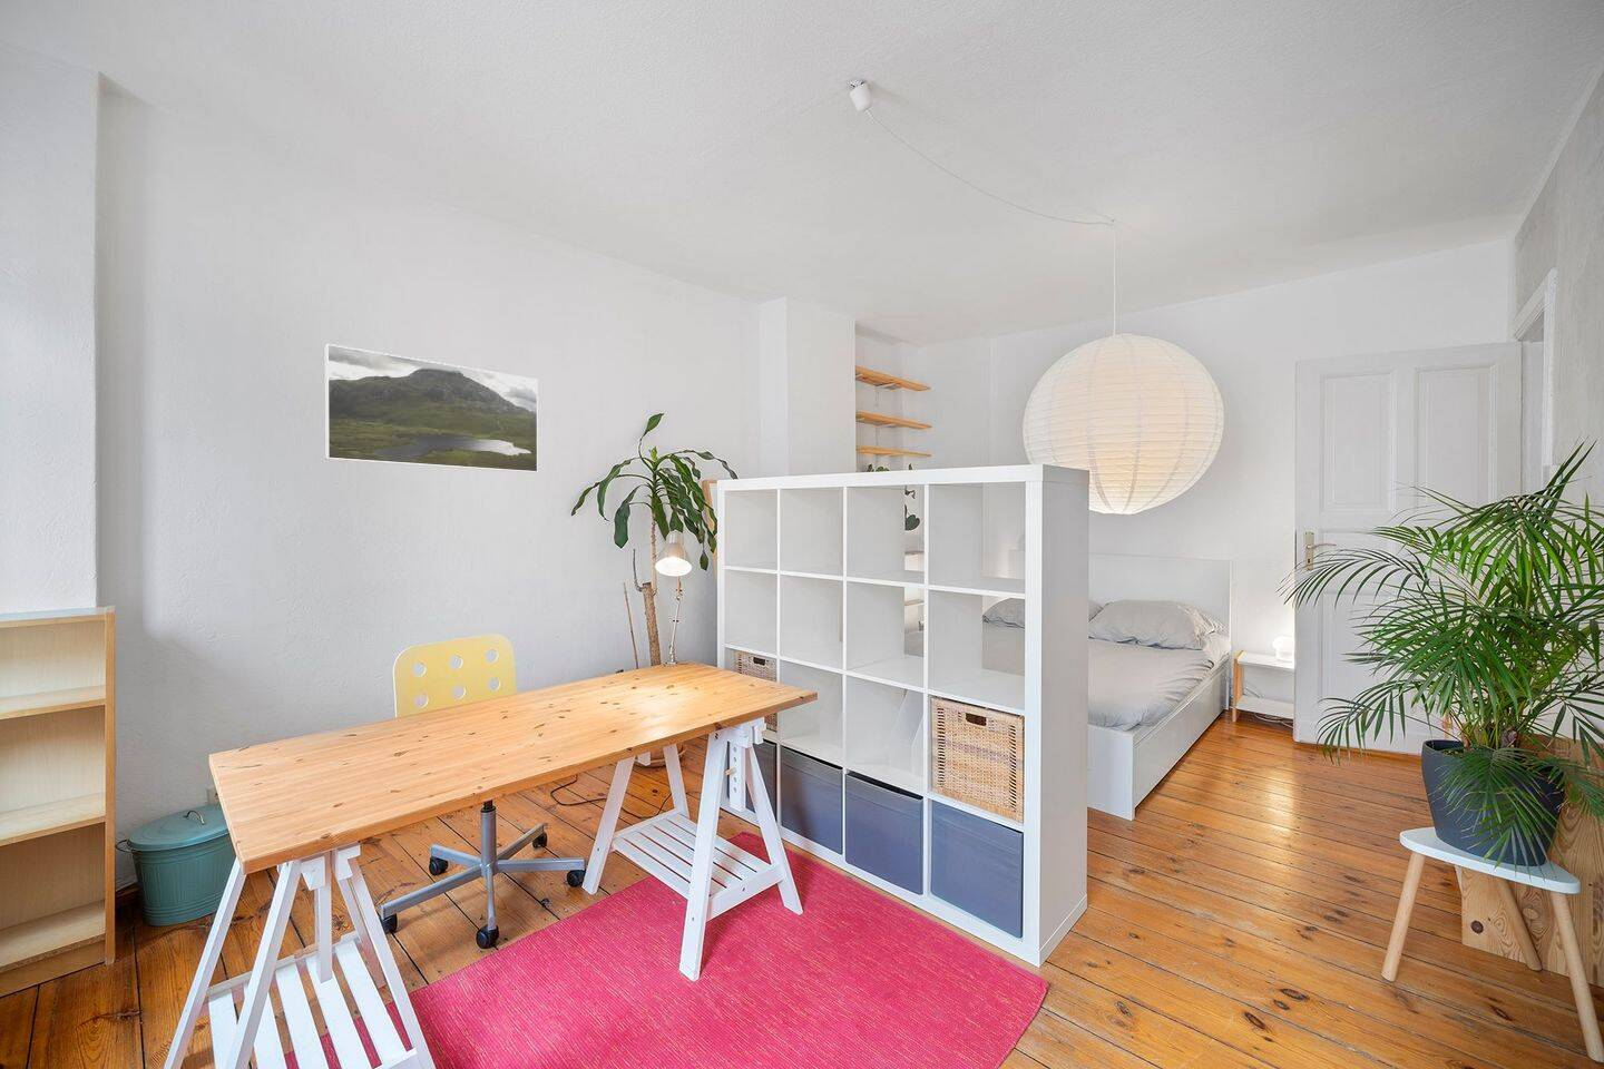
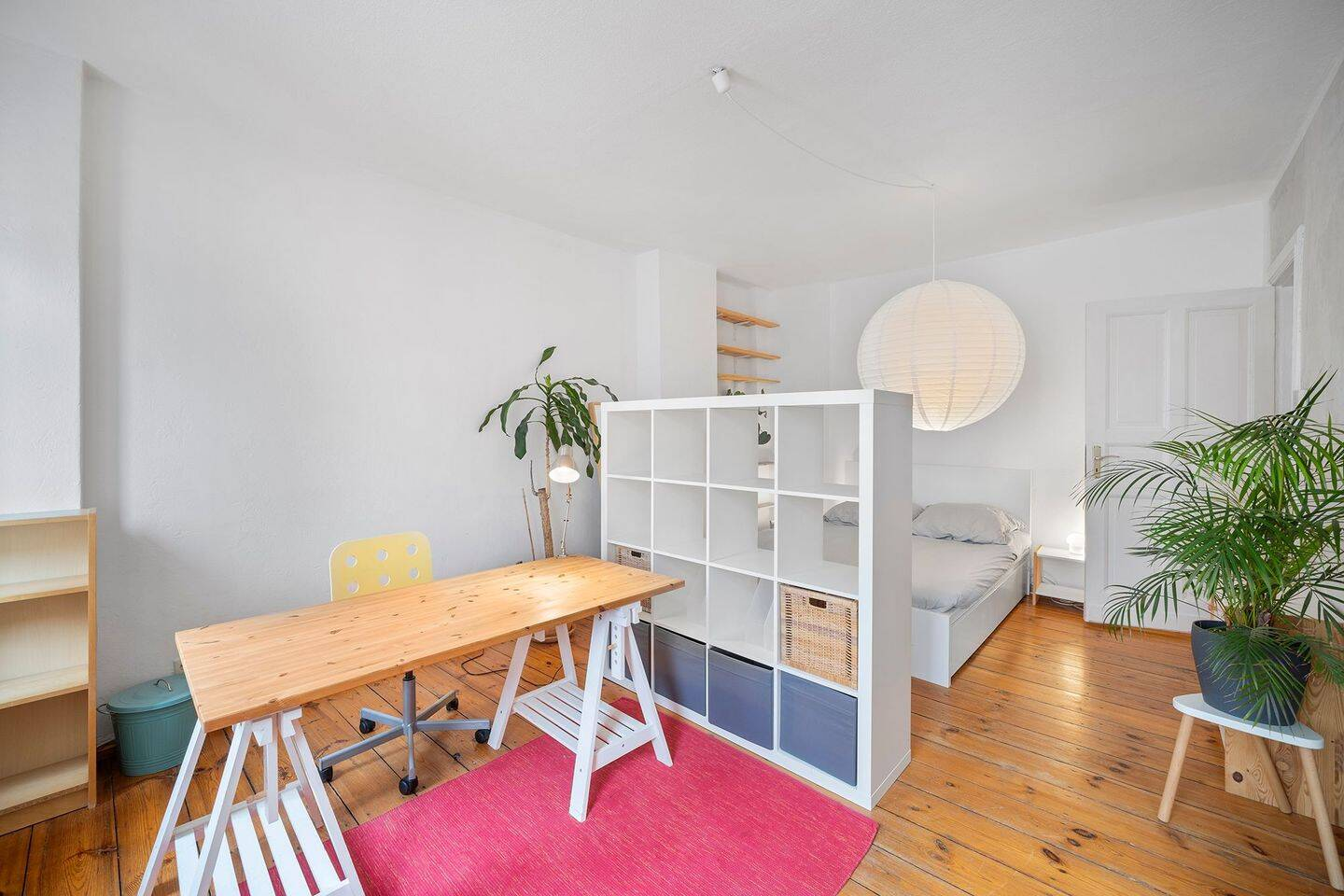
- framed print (443, 414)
